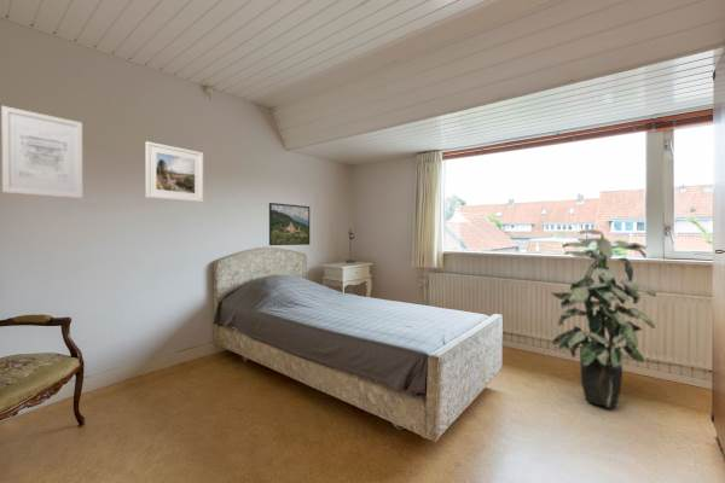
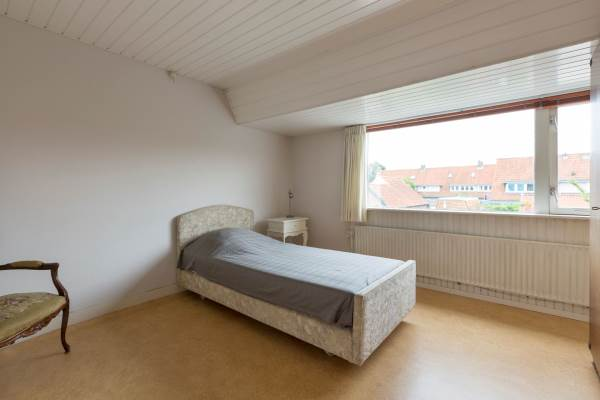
- indoor plant (597, 314)
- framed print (175, 173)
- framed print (290, 225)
- wall art (45, 155)
